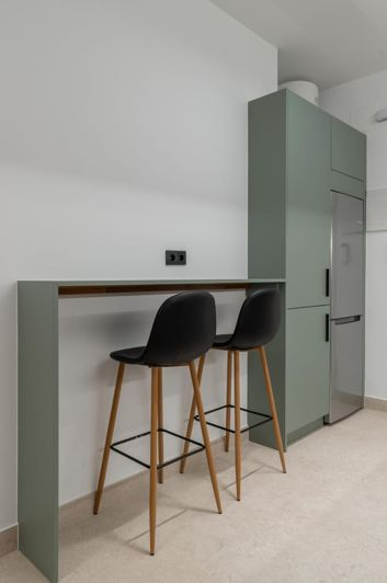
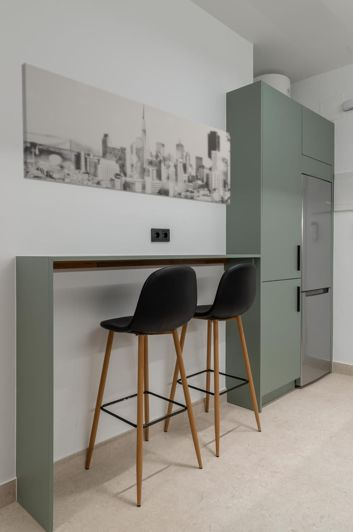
+ wall art (150, 150)
